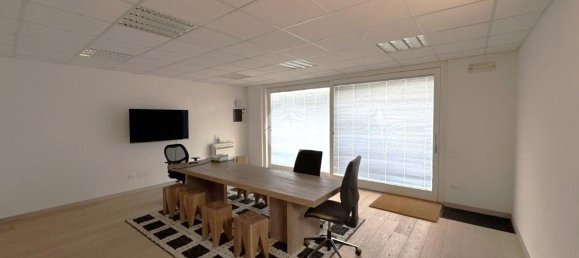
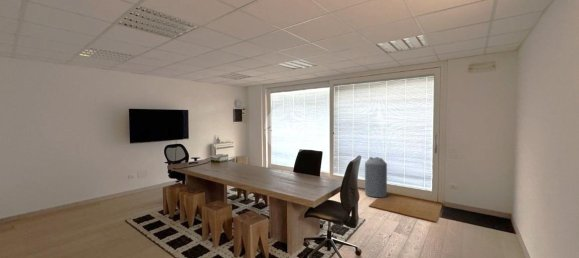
+ trash can (375, 176)
